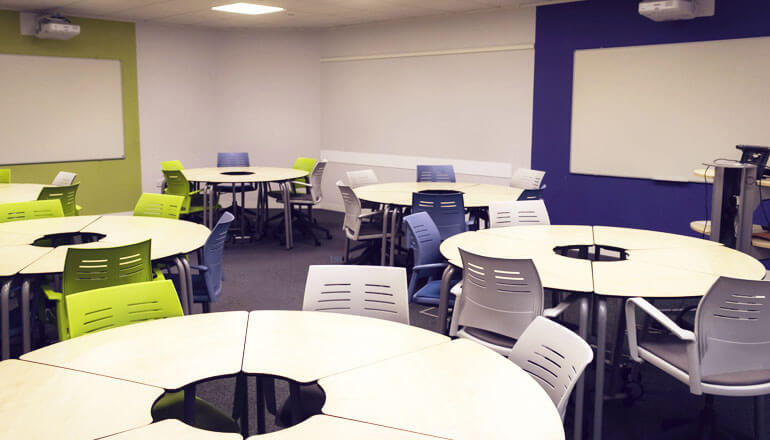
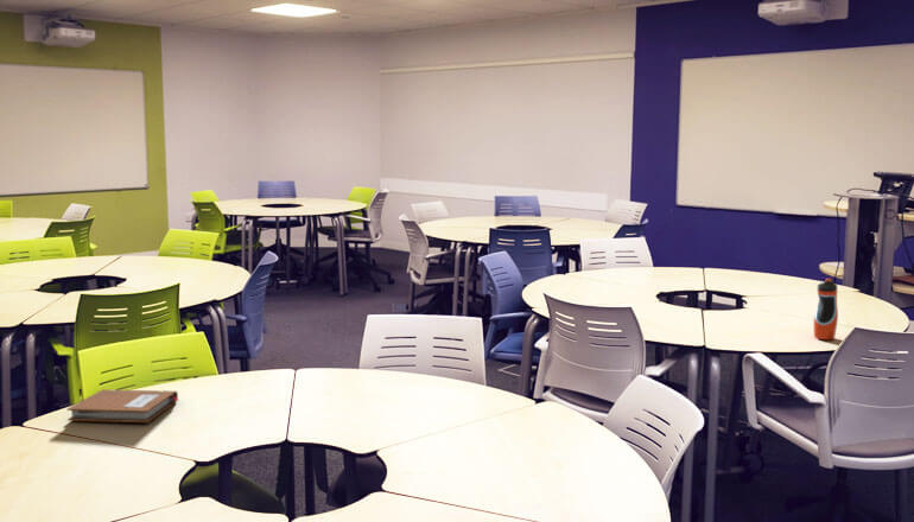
+ water bottle (826, 308)
+ notebook (127, 405)
